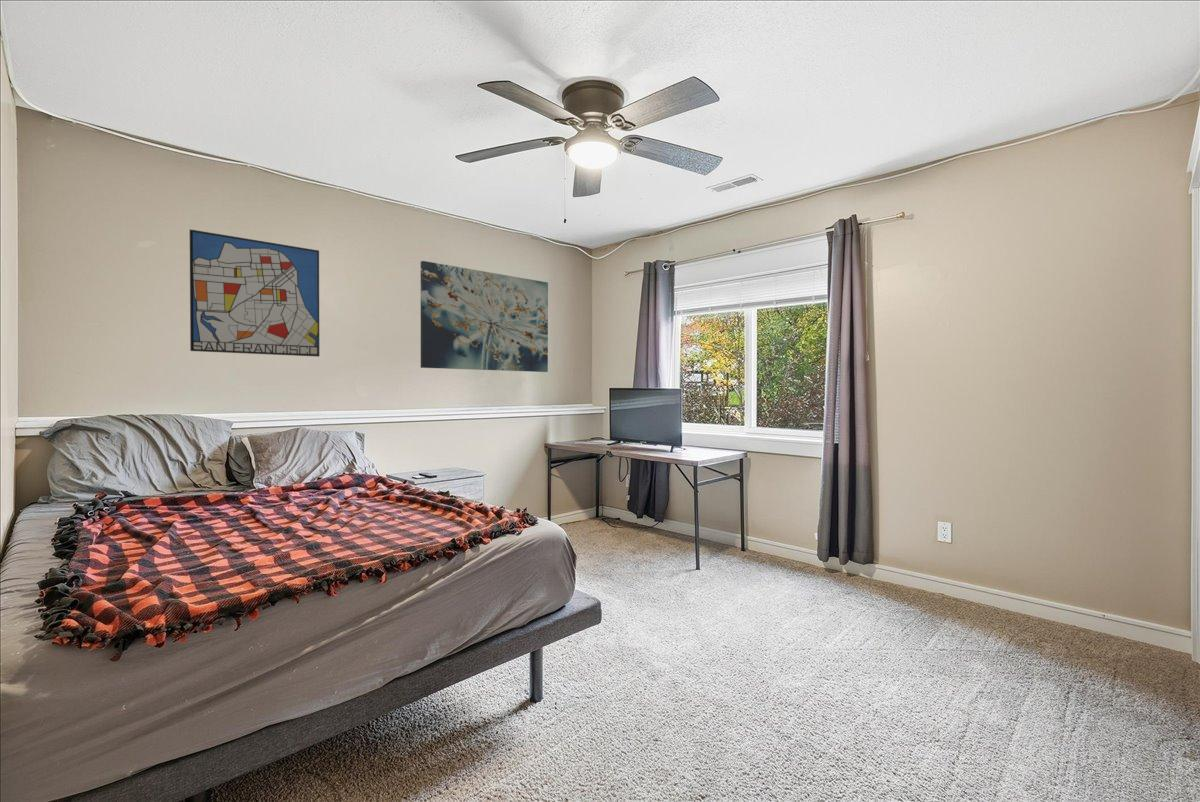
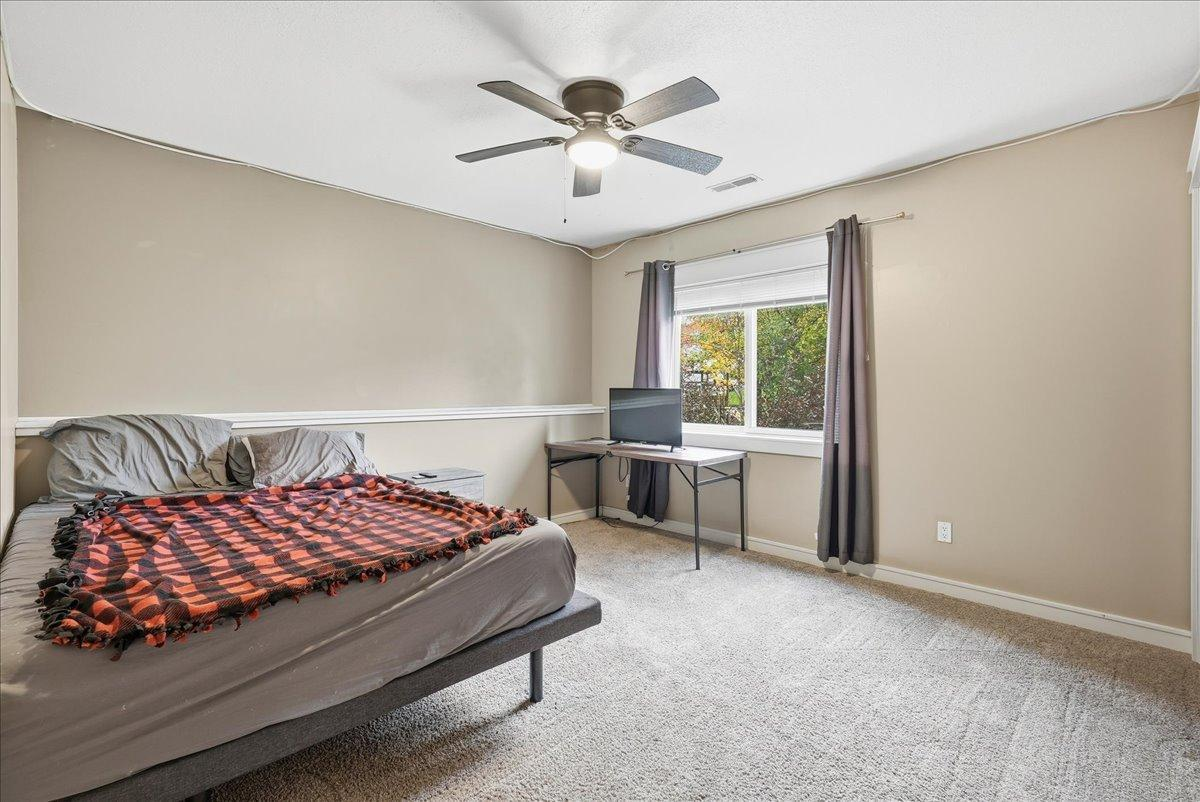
- wall art (259, 297)
- wall art (489, 321)
